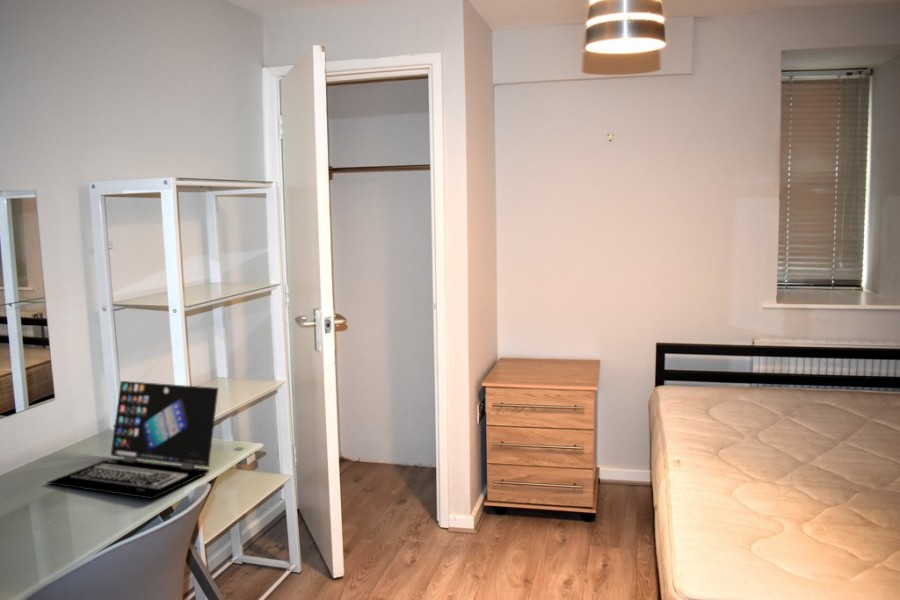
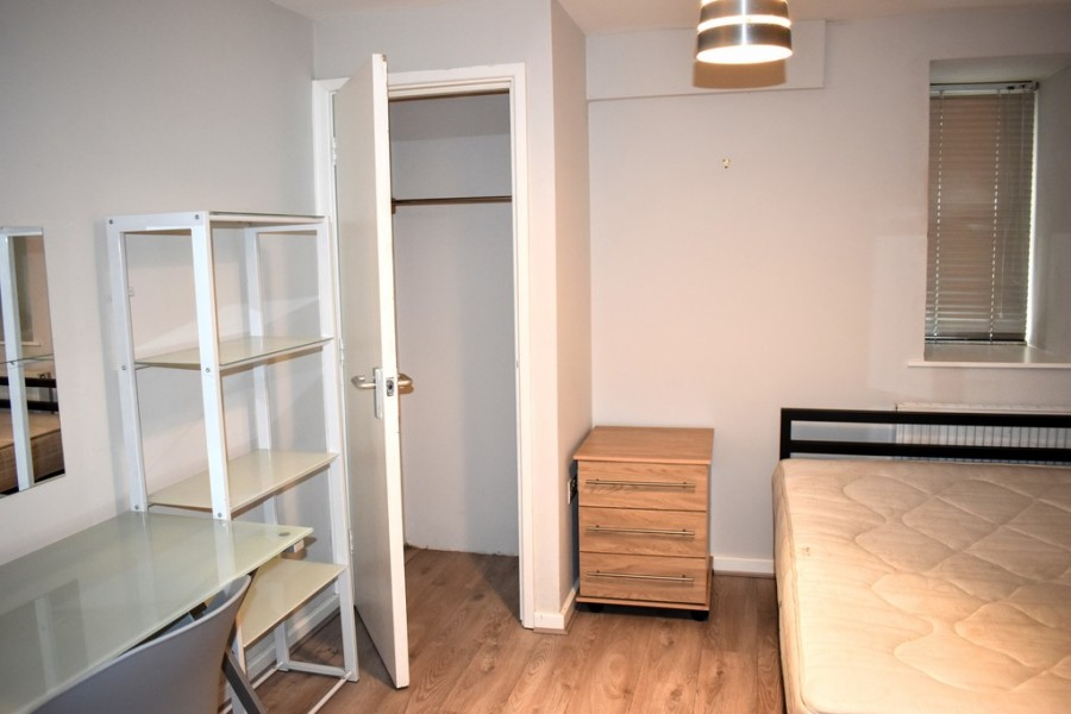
- laptop (134, 435)
